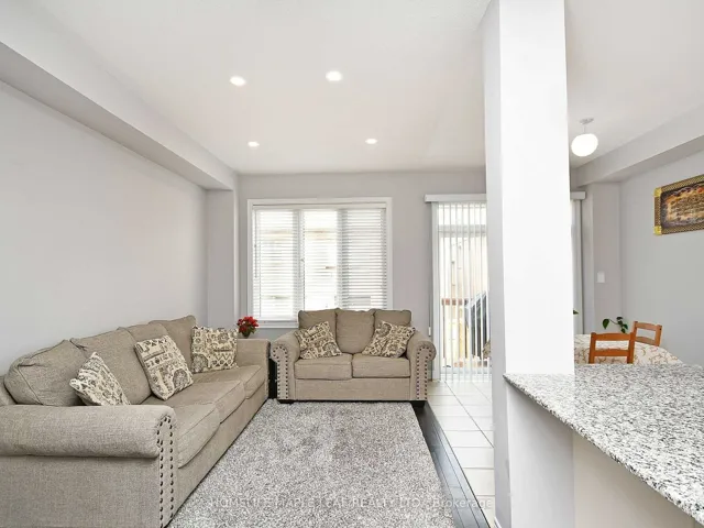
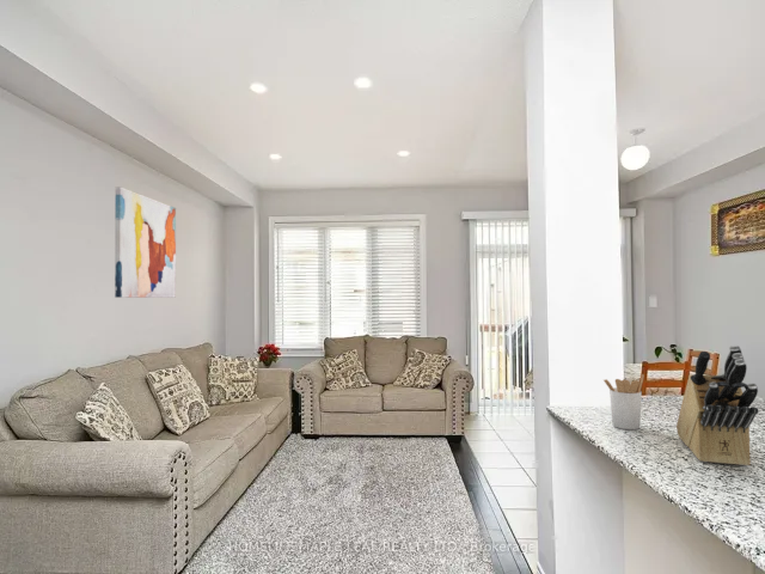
+ knife block (712, 397)
+ wall art (148, 248)
+ utensil holder (626, 401)
